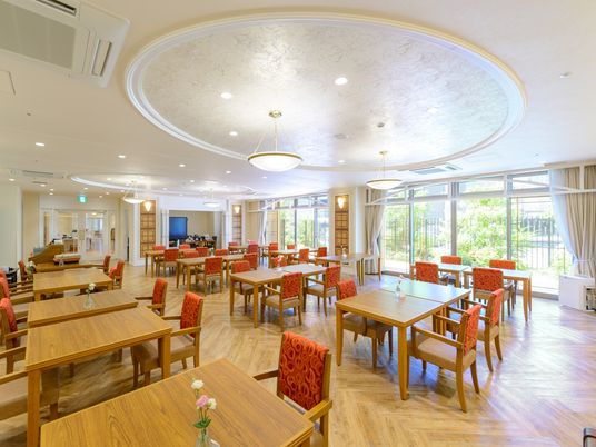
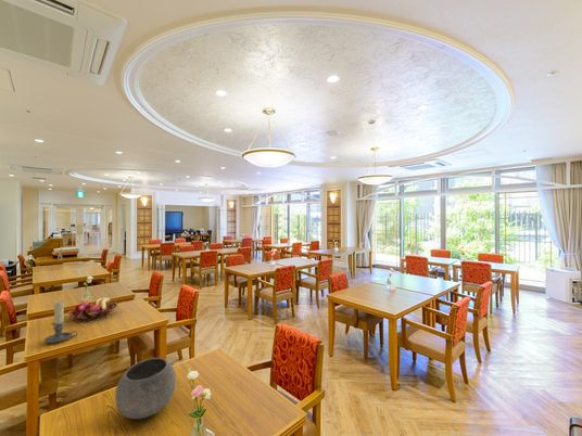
+ candle holder (61, 320)
+ fruit basket (94, 308)
+ bowl (147, 388)
